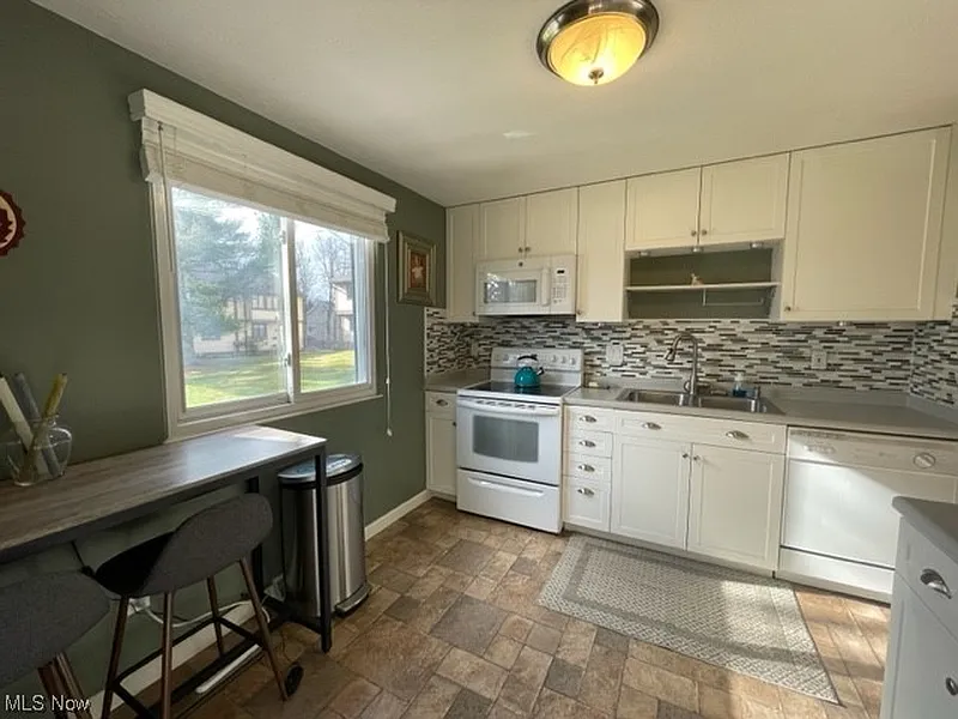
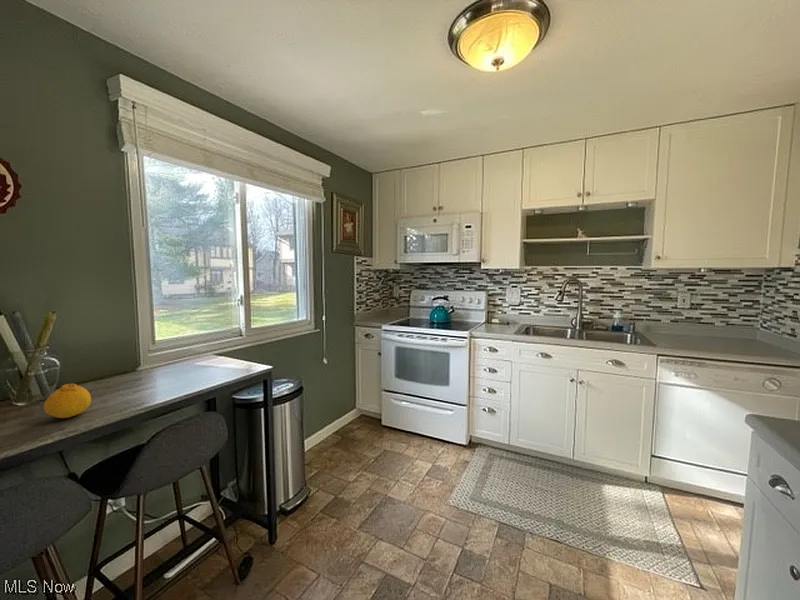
+ fruit (68, 400)
